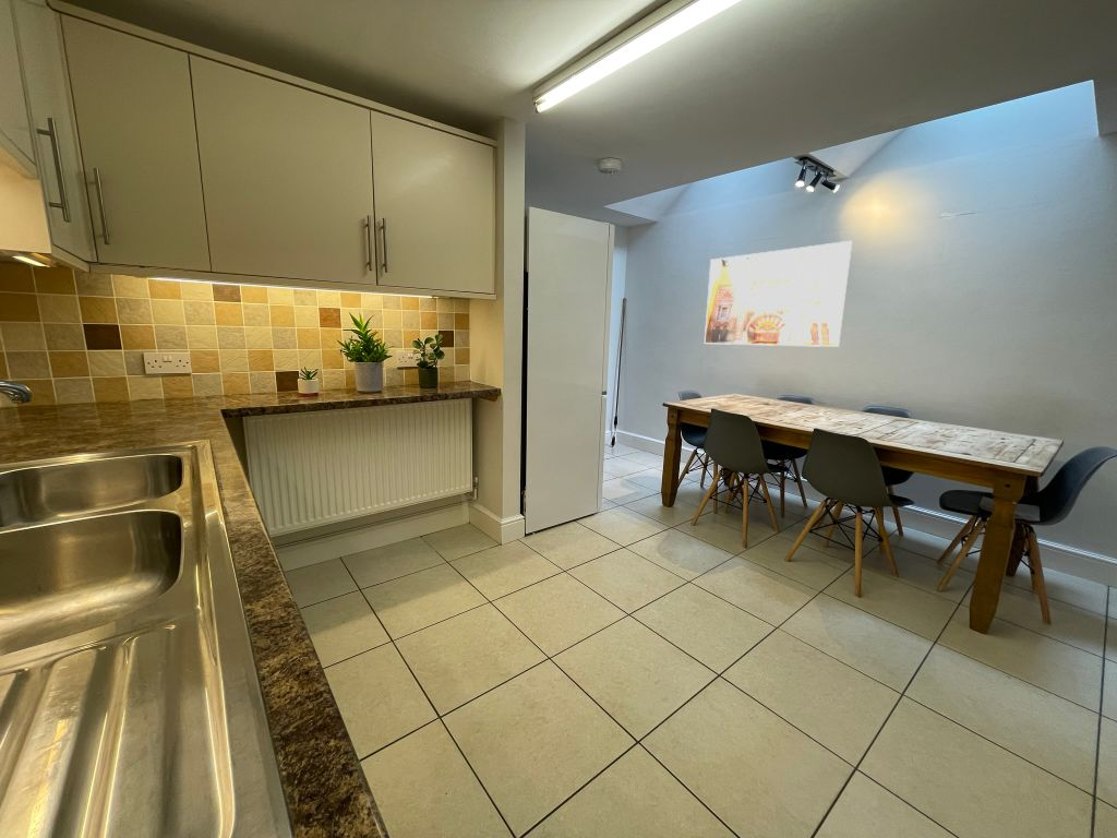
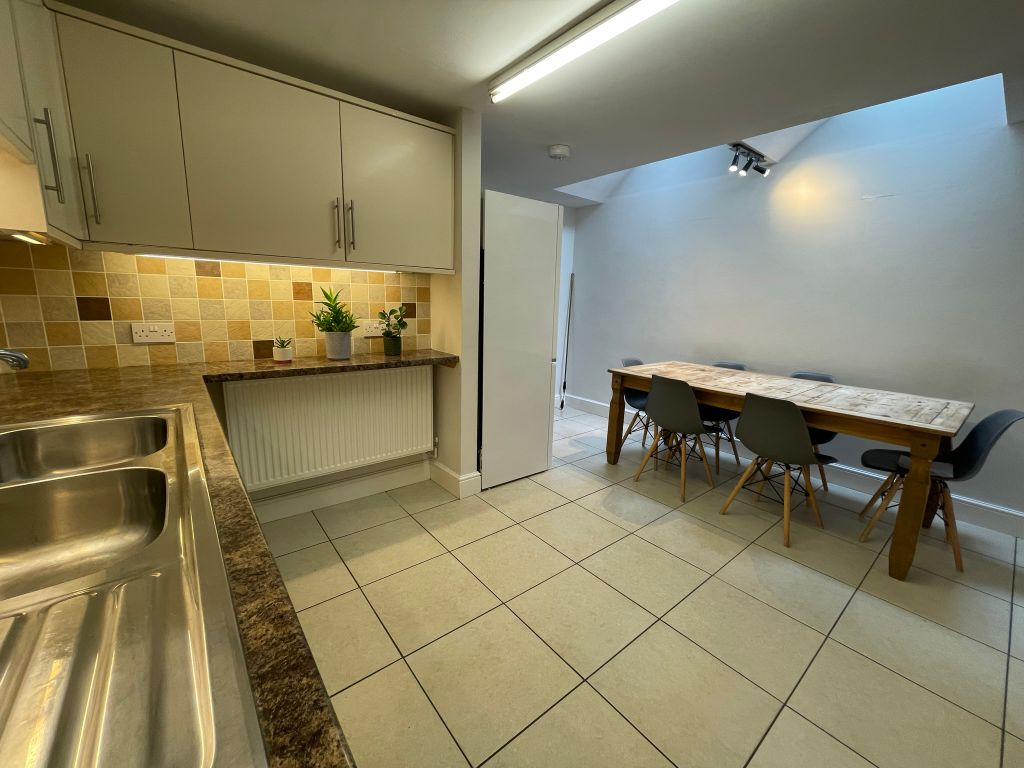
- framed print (768, 299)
